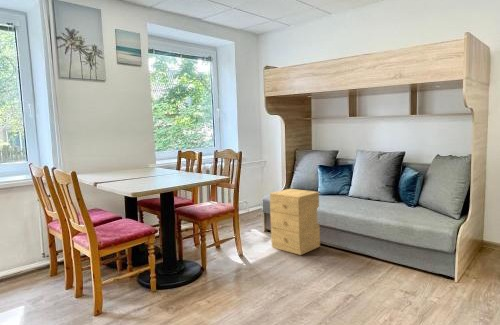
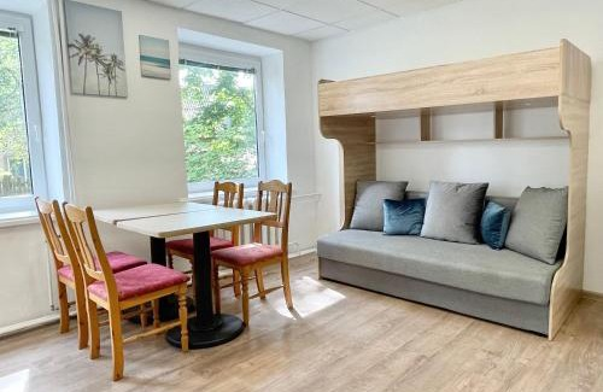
- nightstand (293, 220)
